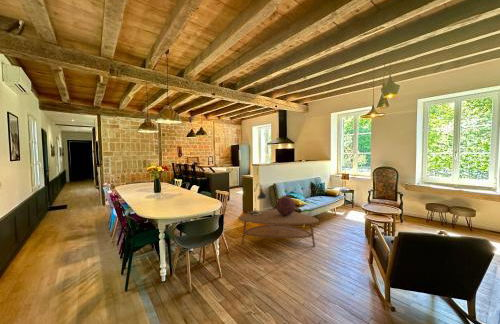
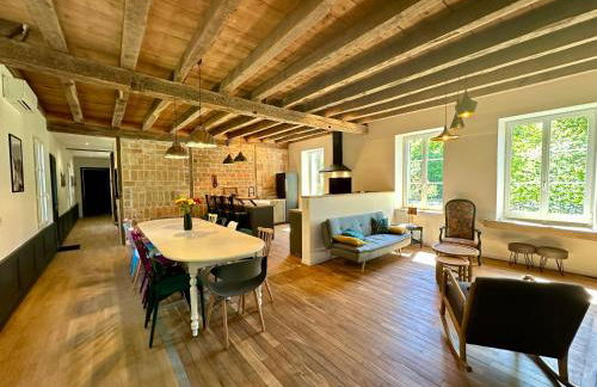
- decorative globe (285, 205)
- coffee table (277, 228)
- lamp (258, 198)
